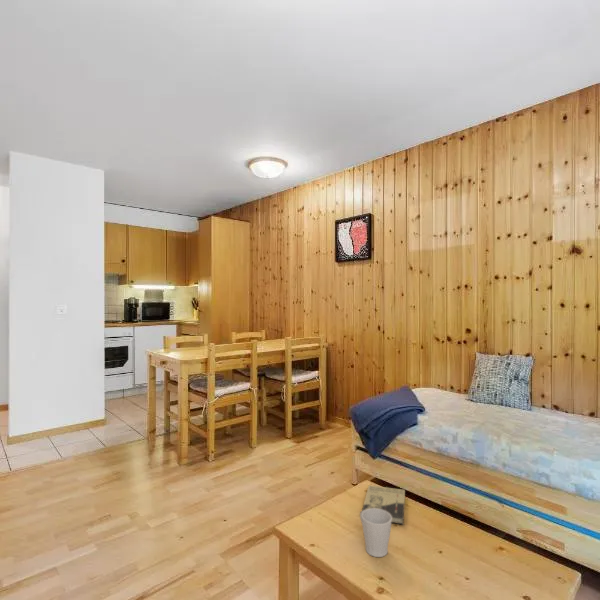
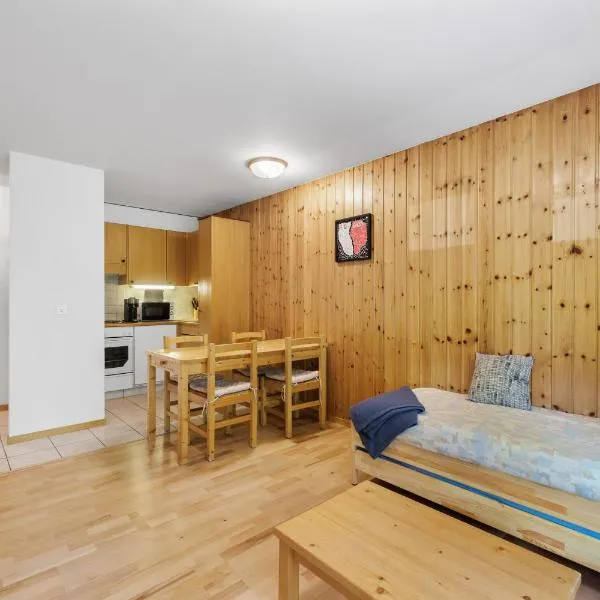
- mug (373, 530)
- book (384, 502)
